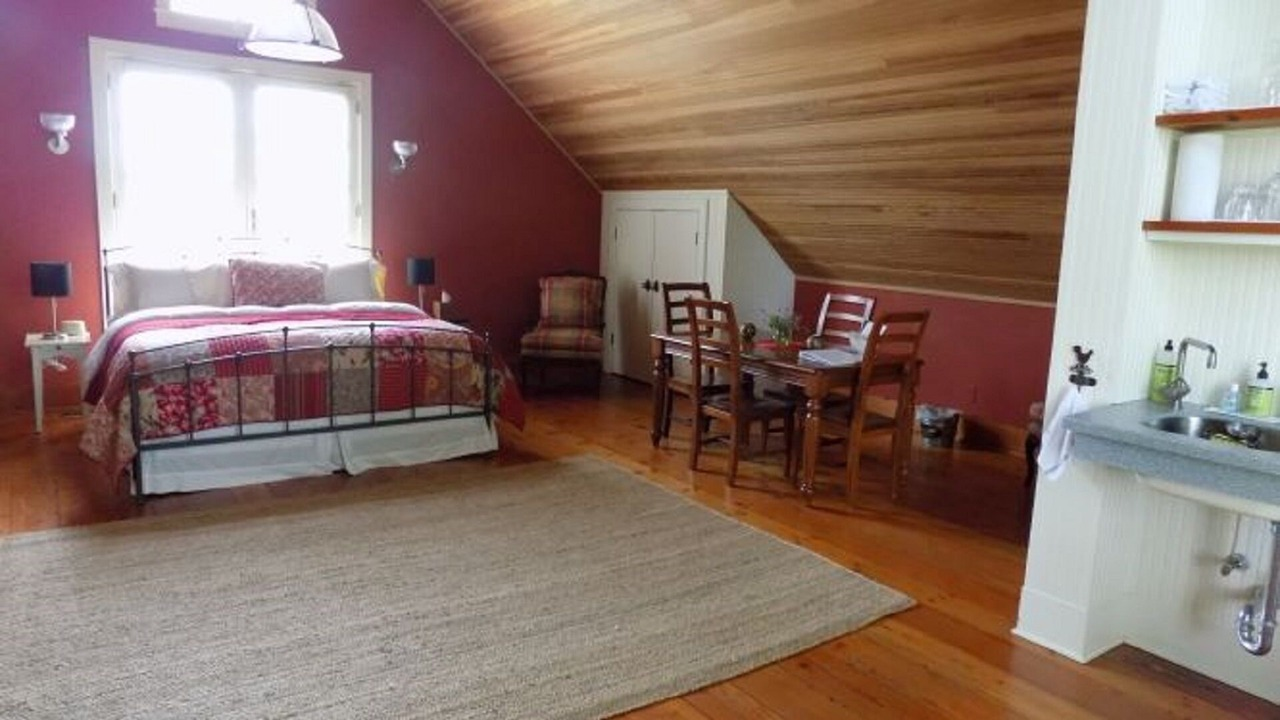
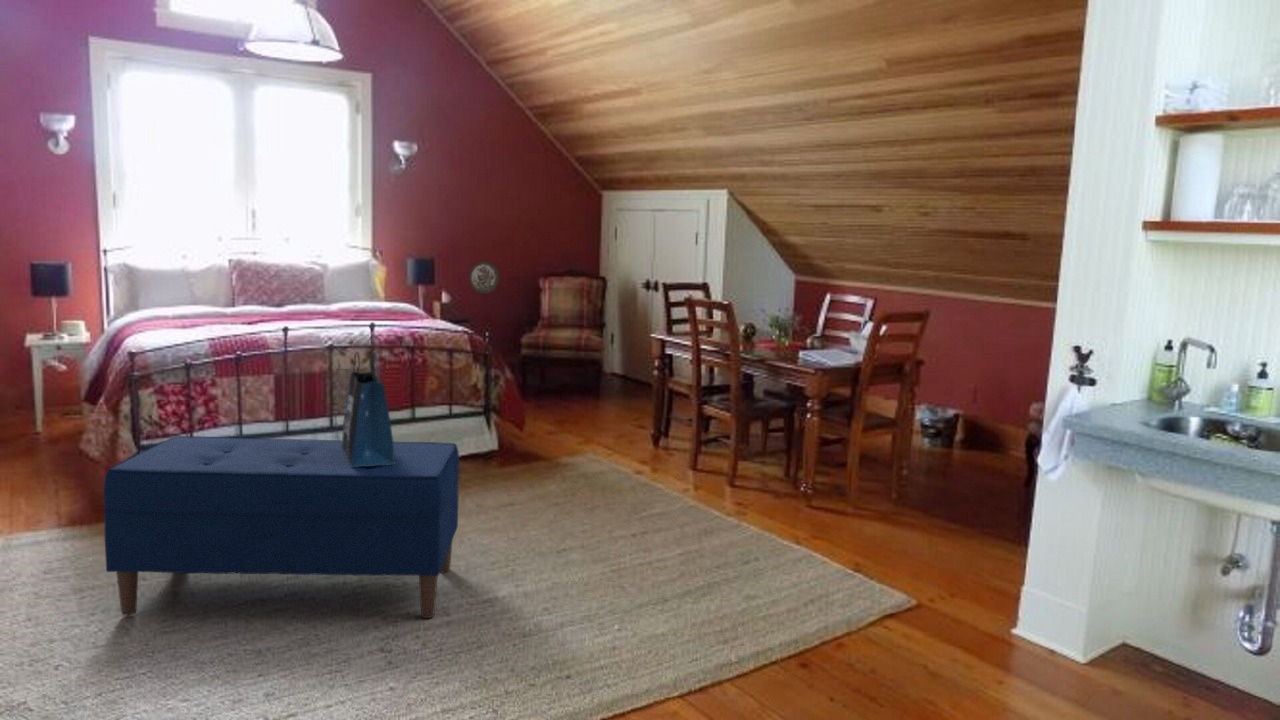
+ bench (298, 523)
+ tote bag (367, 403)
+ decorative plate (483, 277)
